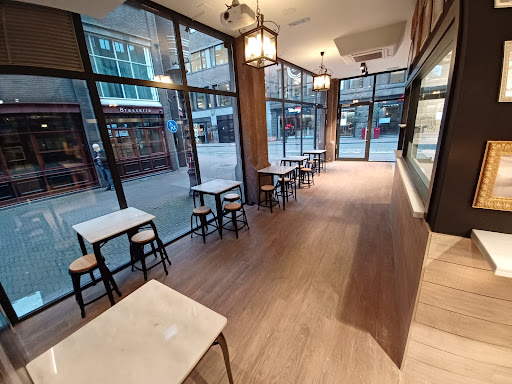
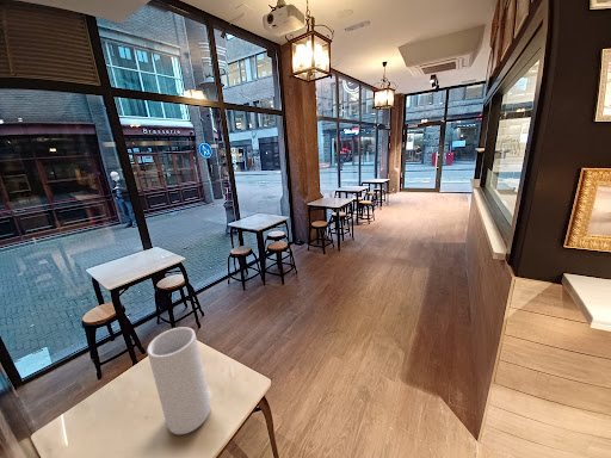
+ vase (181, 379)
